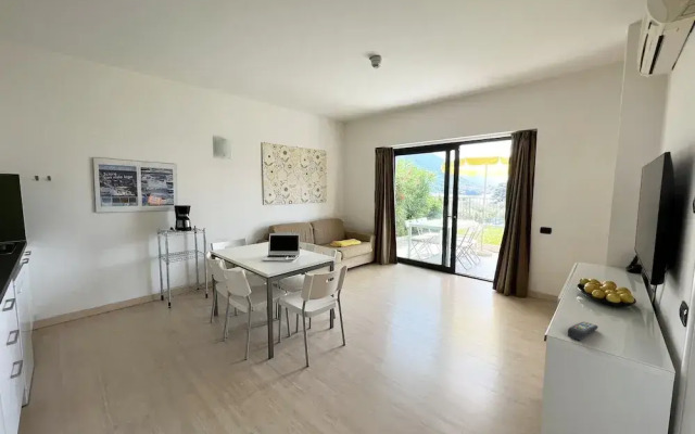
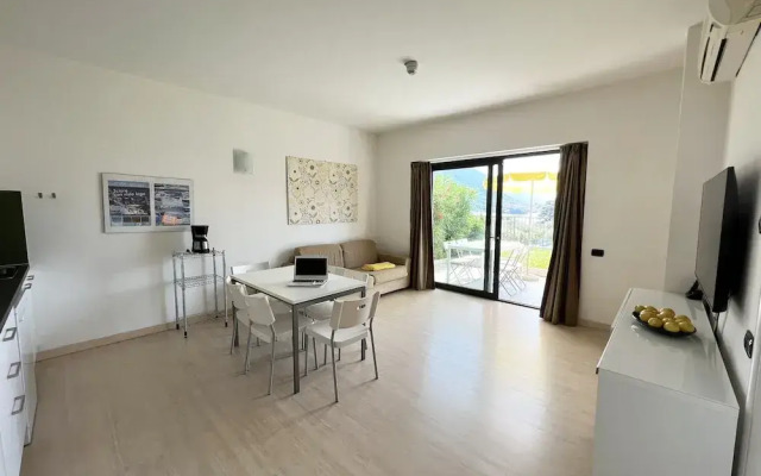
- remote control (582, 329)
